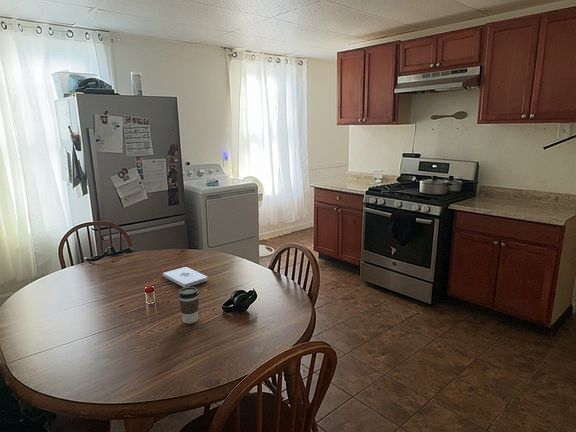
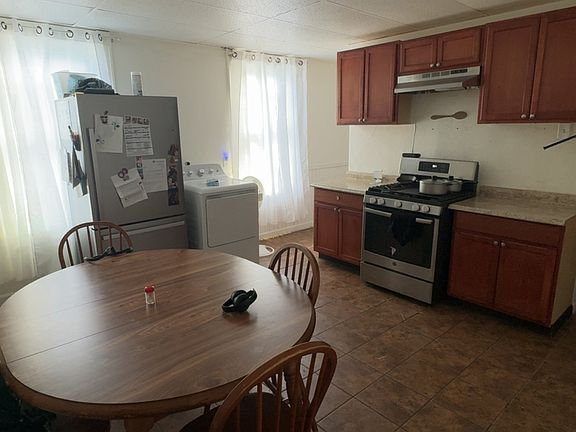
- coffee cup (189, 305)
- notepad (185, 276)
